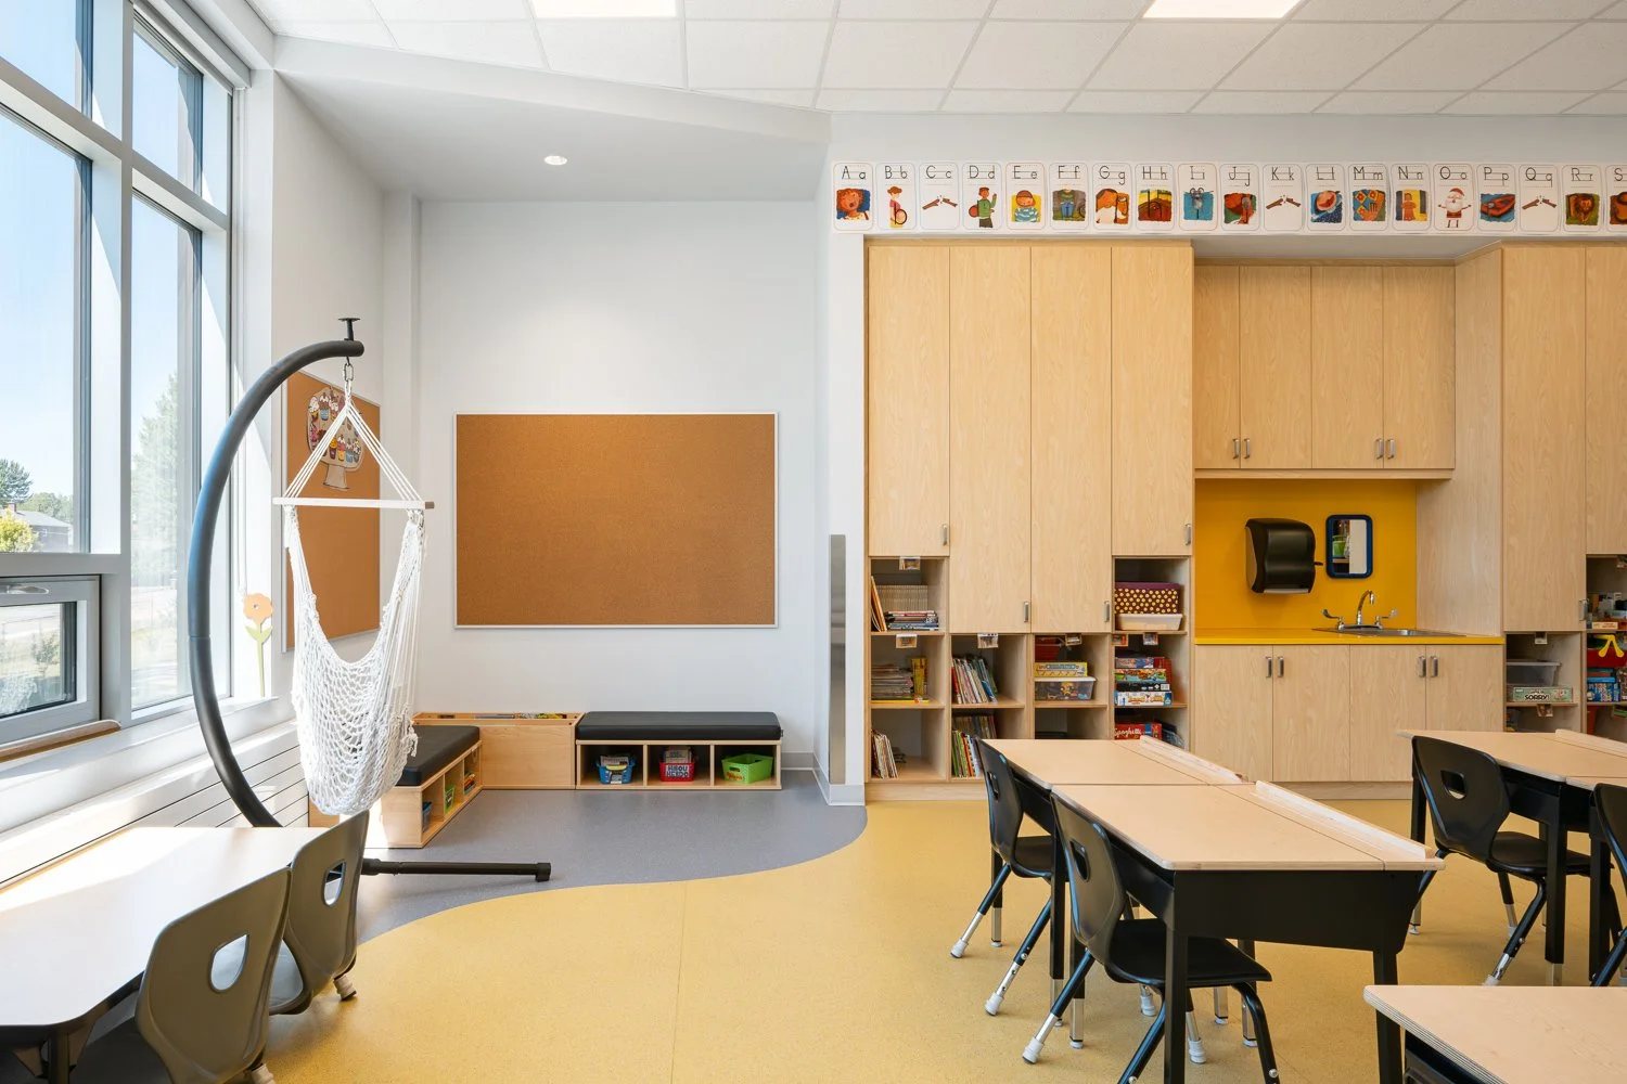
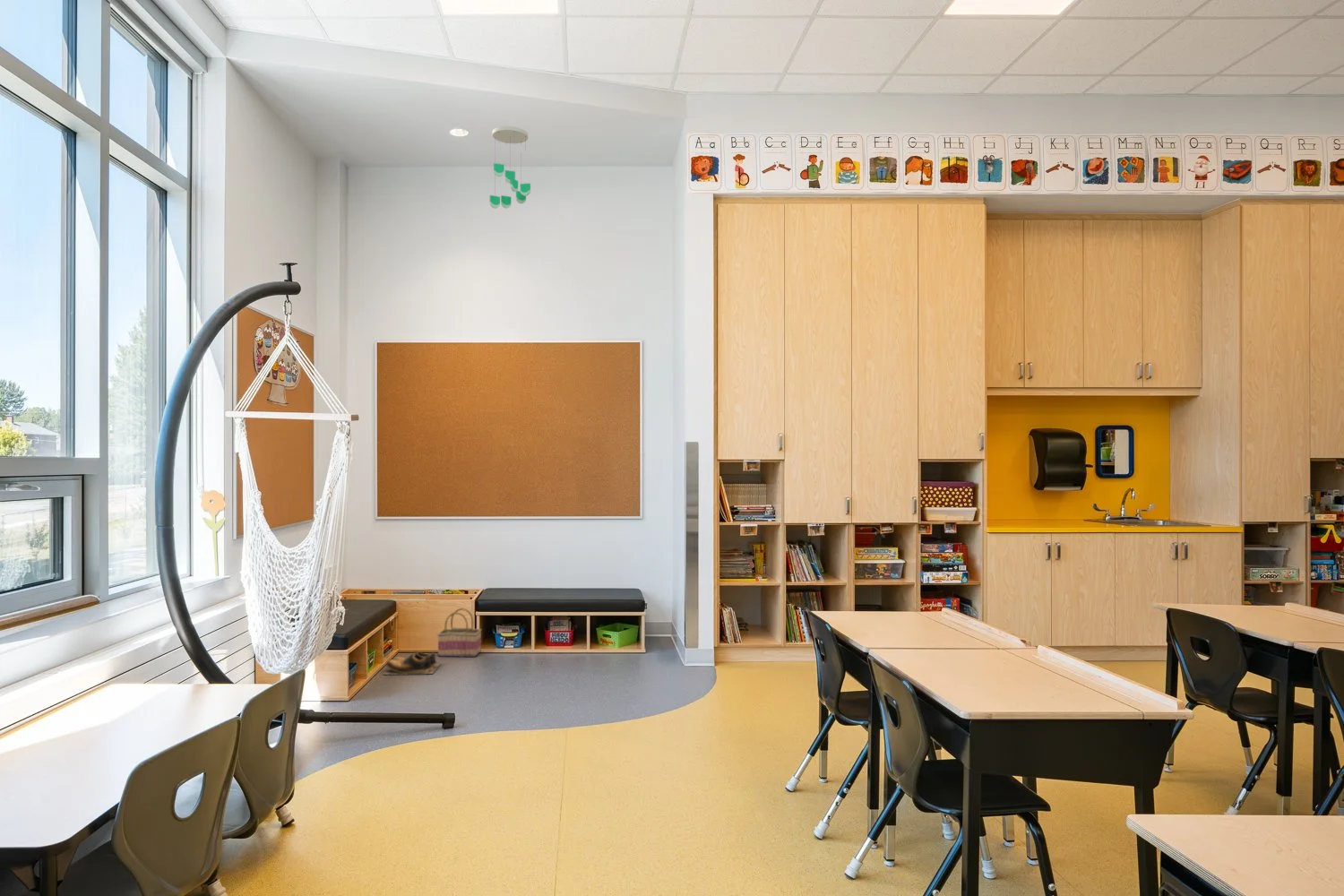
+ basket (460, 632)
+ shoes (412, 660)
+ ceiling mobile (509, 170)
